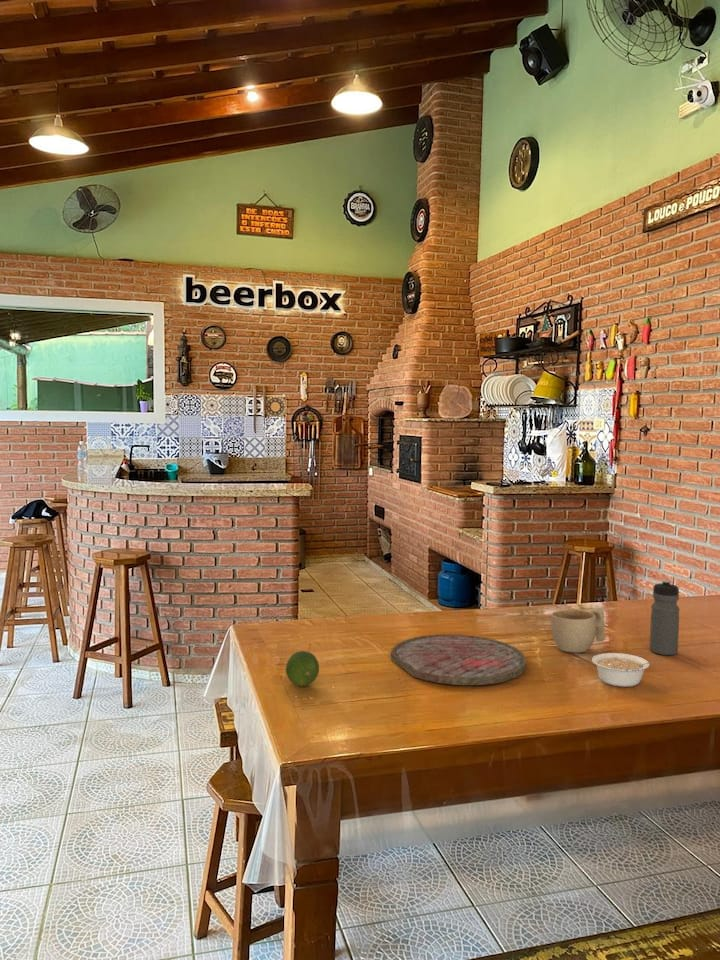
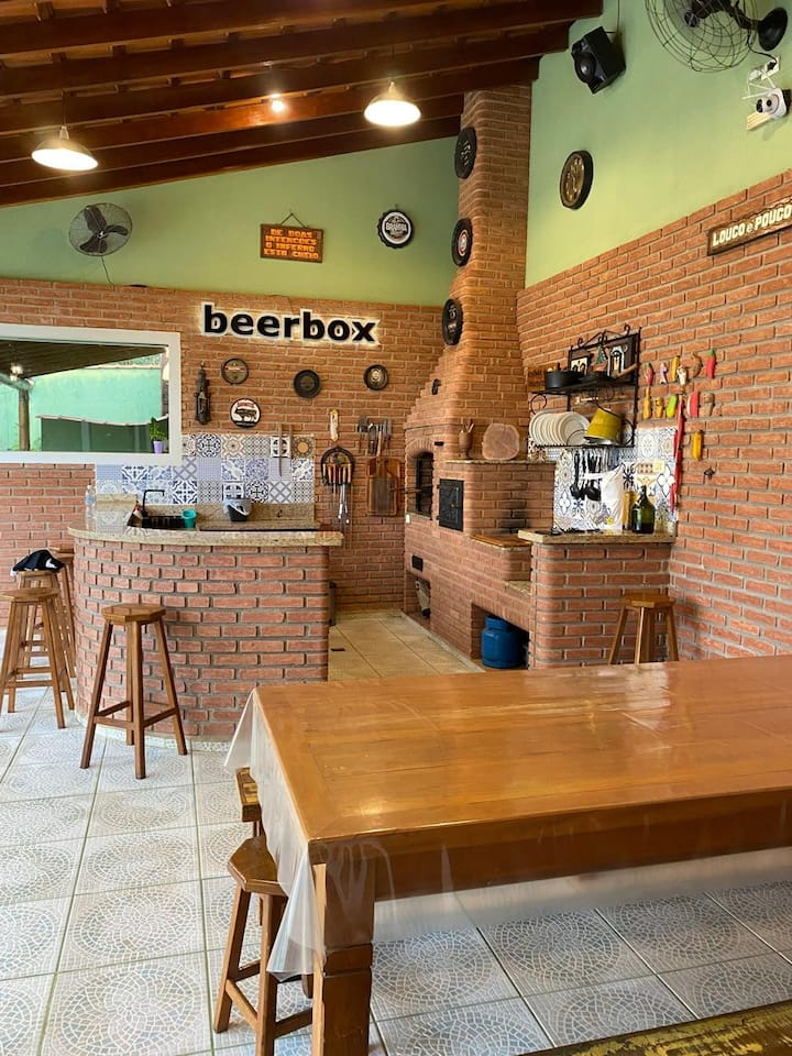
- cup (581, 630)
- fruit (302, 668)
- legume (621, 668)
- cutting board (457, 657)
- water bottle (664, 615)
